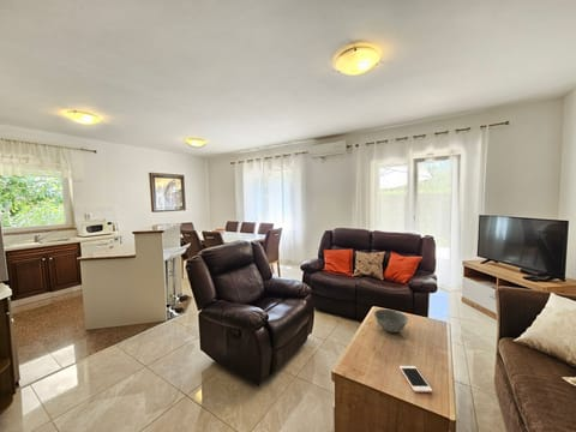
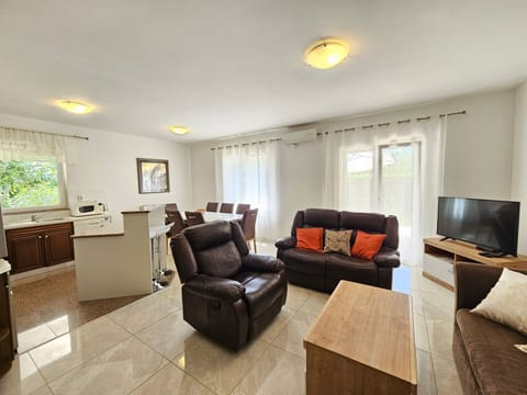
- cell phone (414, 378)
- bowl (390, 322)
